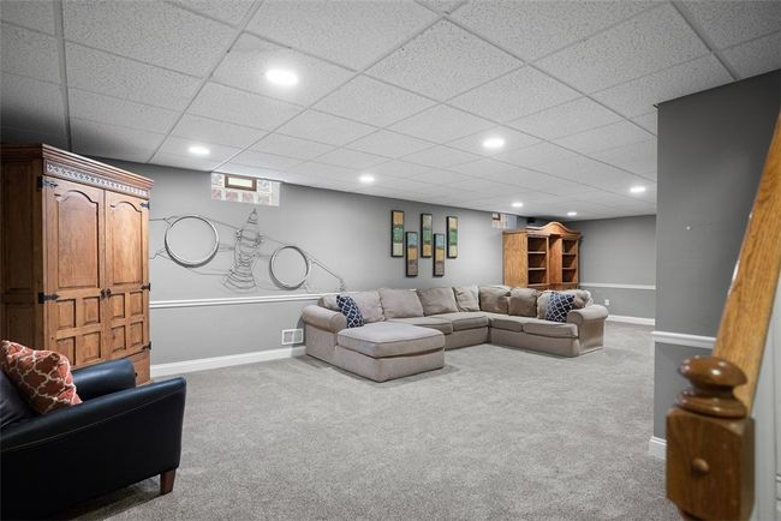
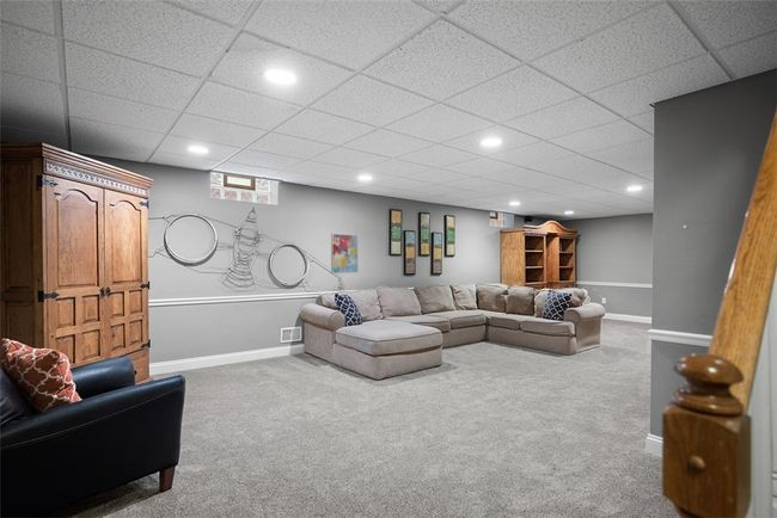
+ wall art (344, 253)
